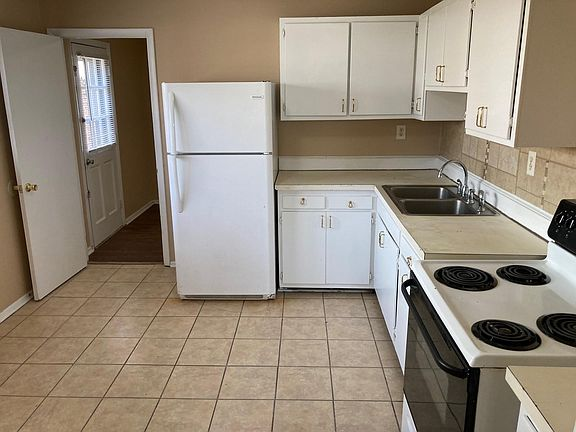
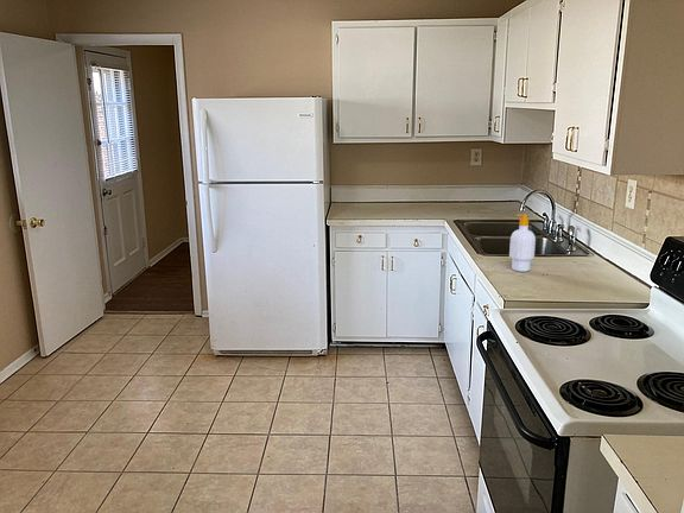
+ soap bottle (522, 242)
